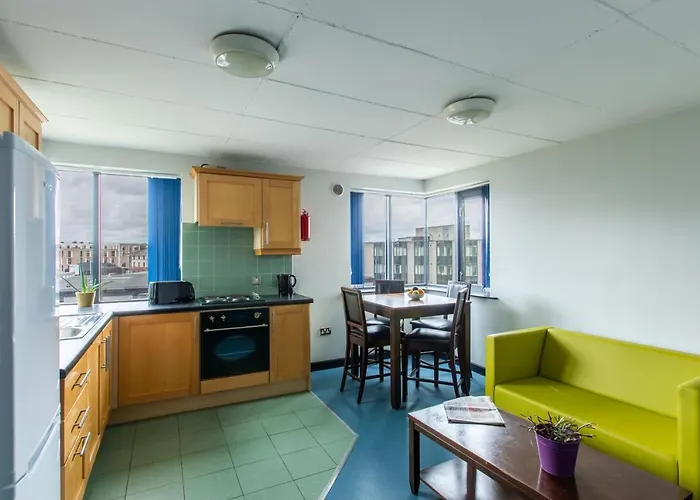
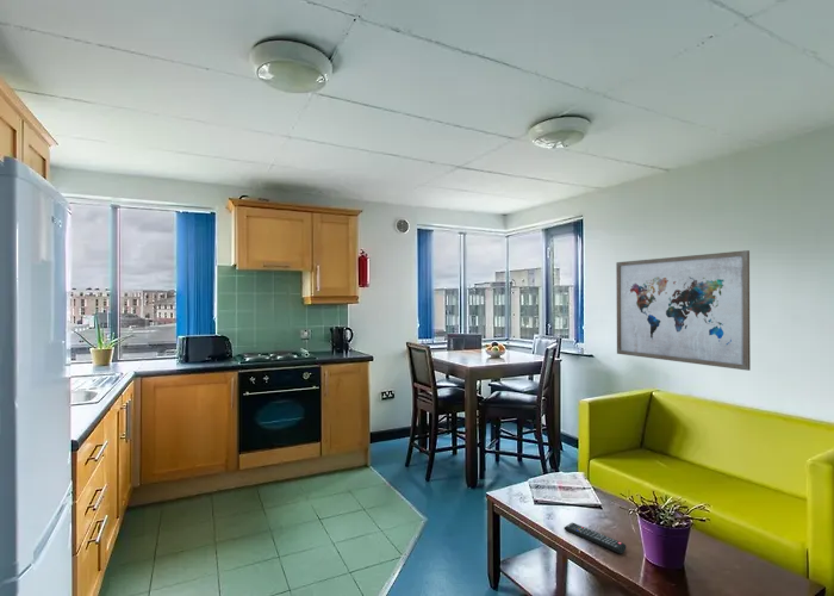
+ remote control (593, 536)
+ wall art (673, 309)
